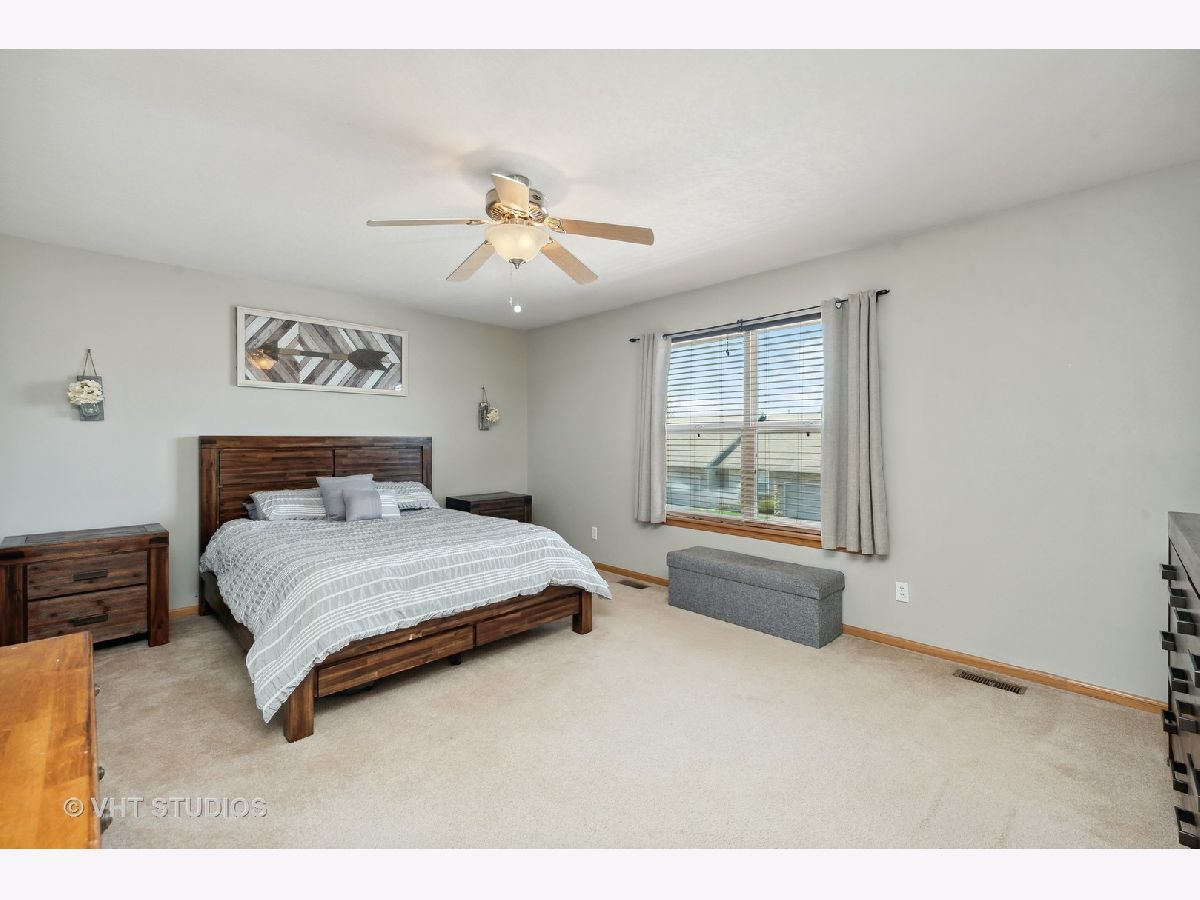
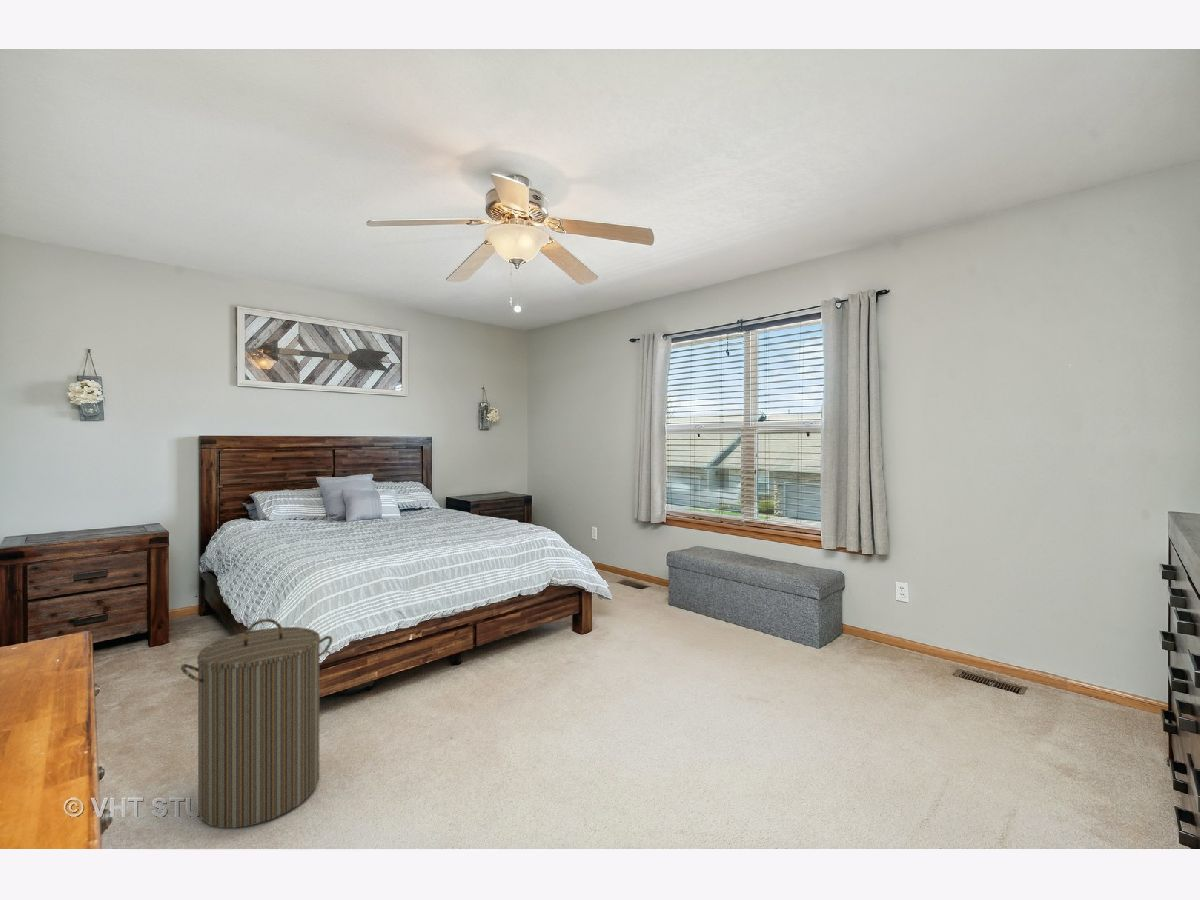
+ laundry hamper (261, 706)
